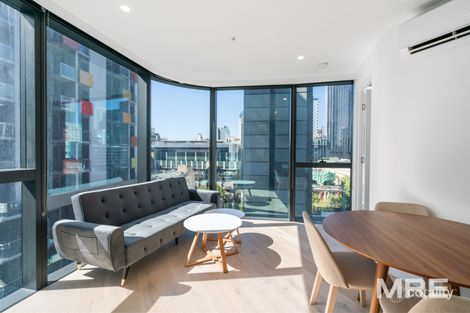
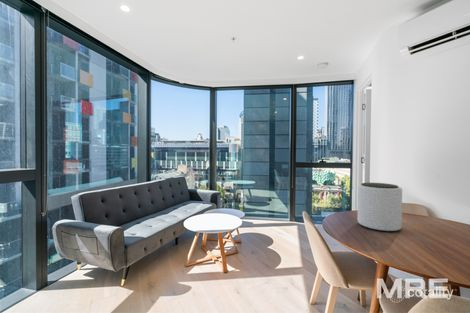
+ plant pot (378, 205)
